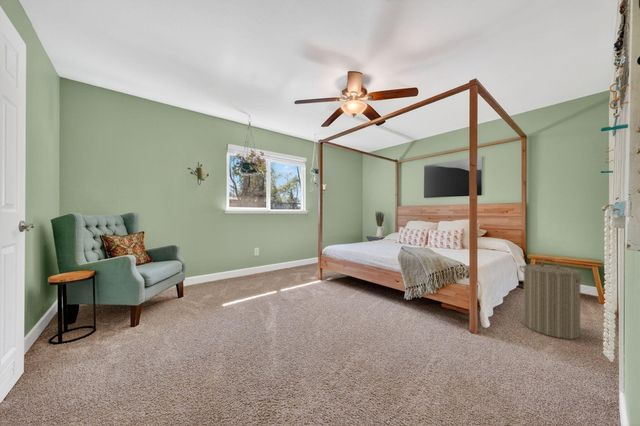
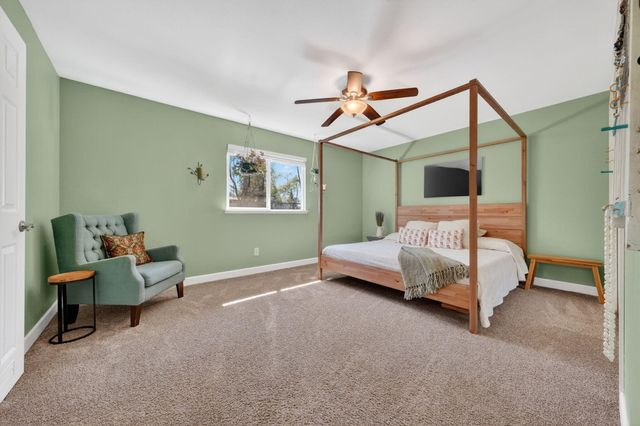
- laundry hamper (550, 293)
